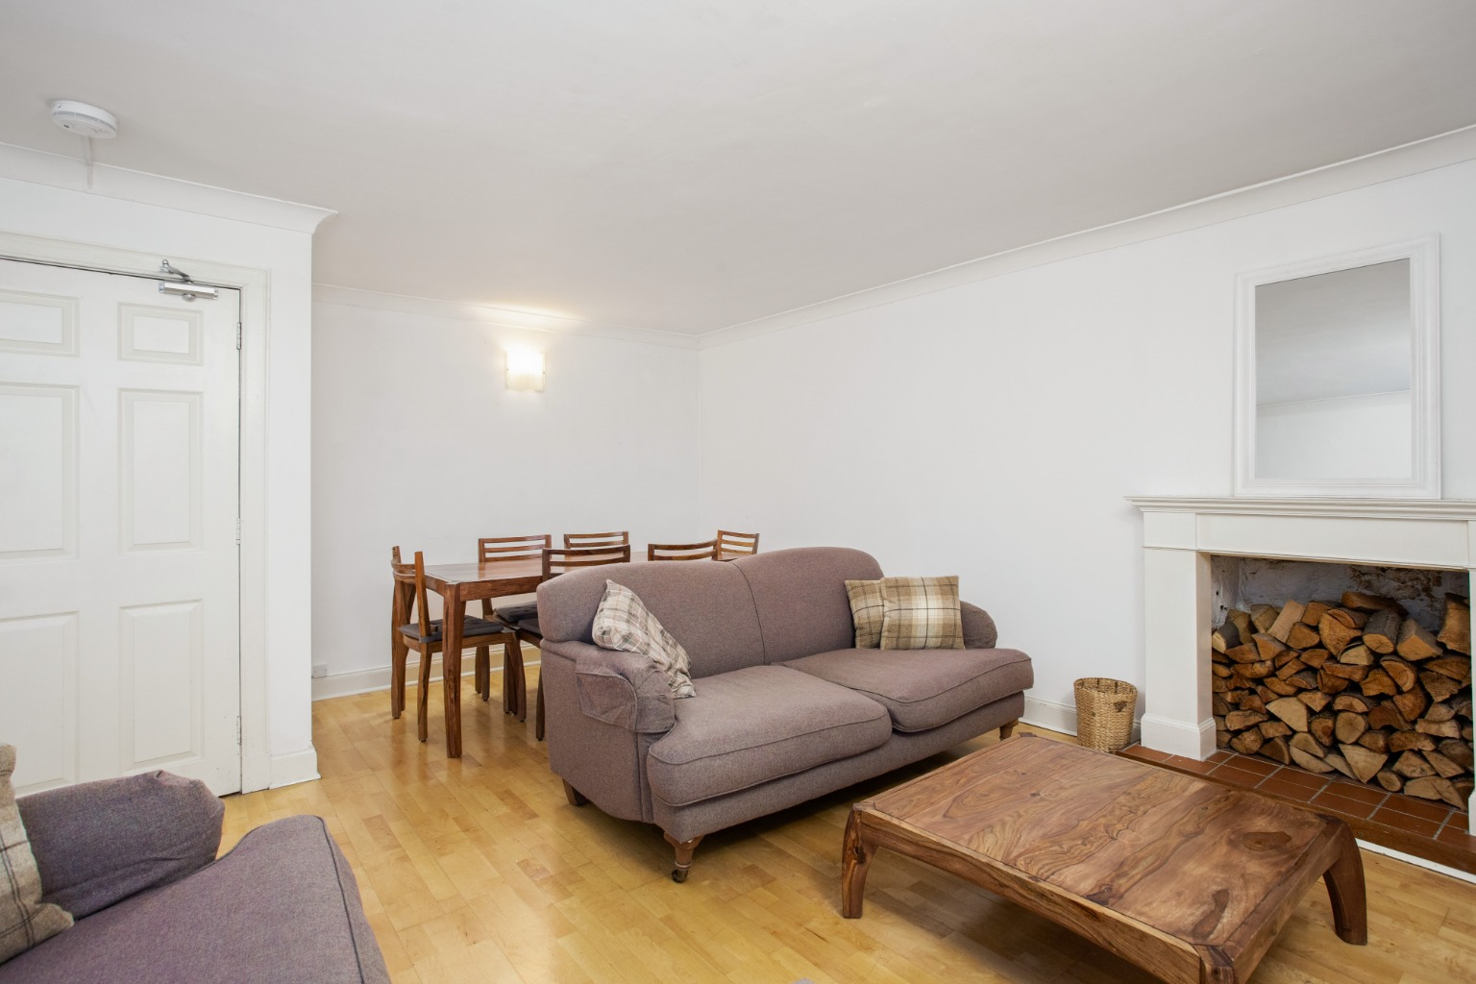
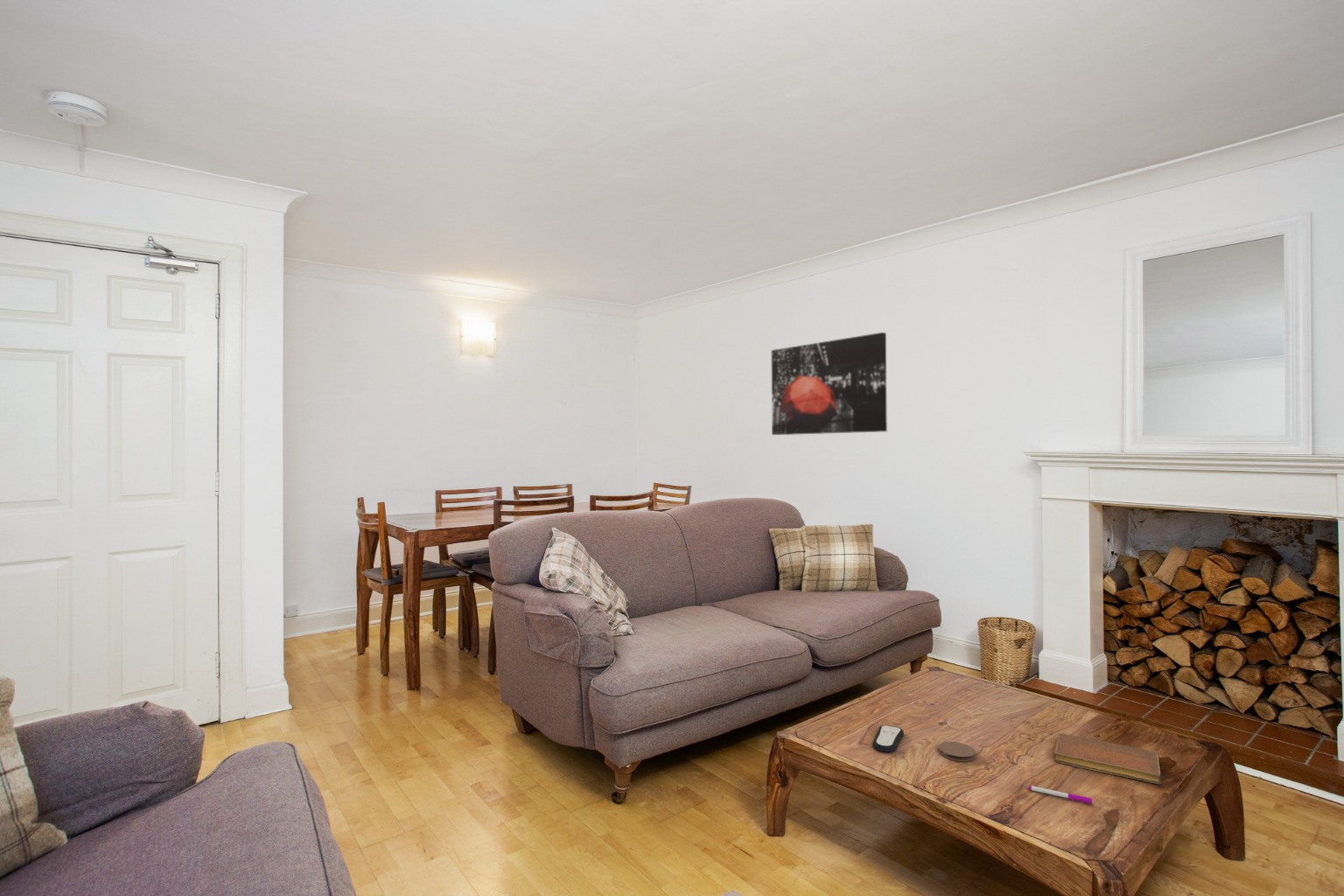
+ wall art (824, 388)
+ remote control (887, 738)
+ coaster (956, 751)
+ notebook (1106, 756)
+ pen (1060, 794)
